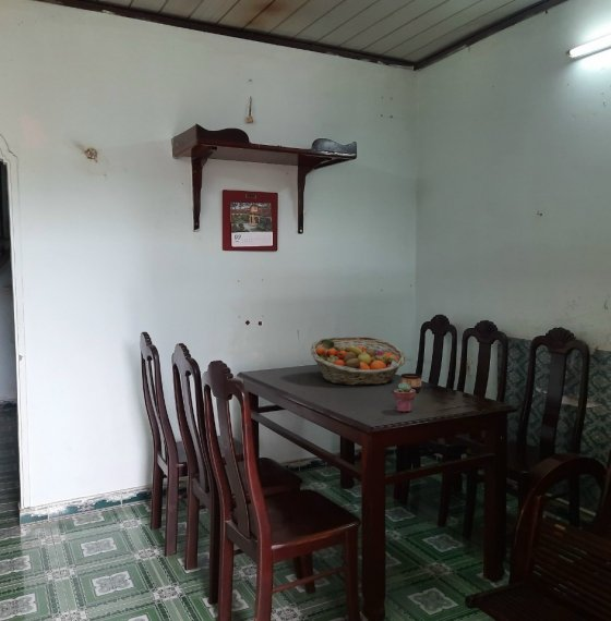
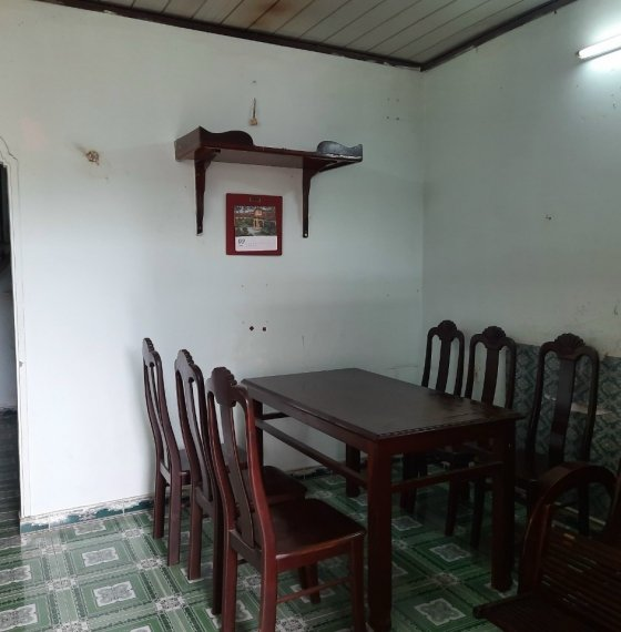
- cup (411, 382)
- fruit basket (357, 360)
- potted succulent (404, 395)
